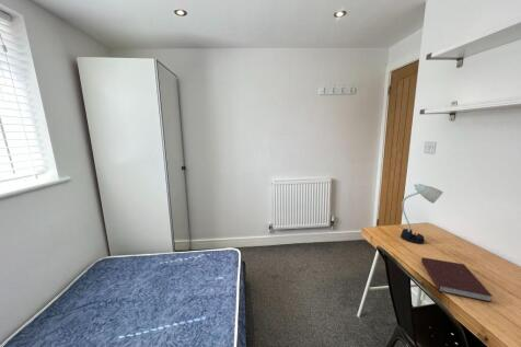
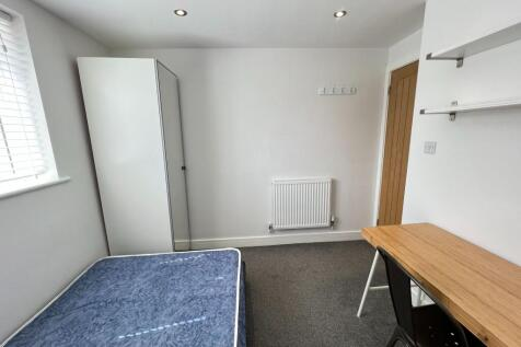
- notebook (451, 276)
- desk lamp (407, 219)
